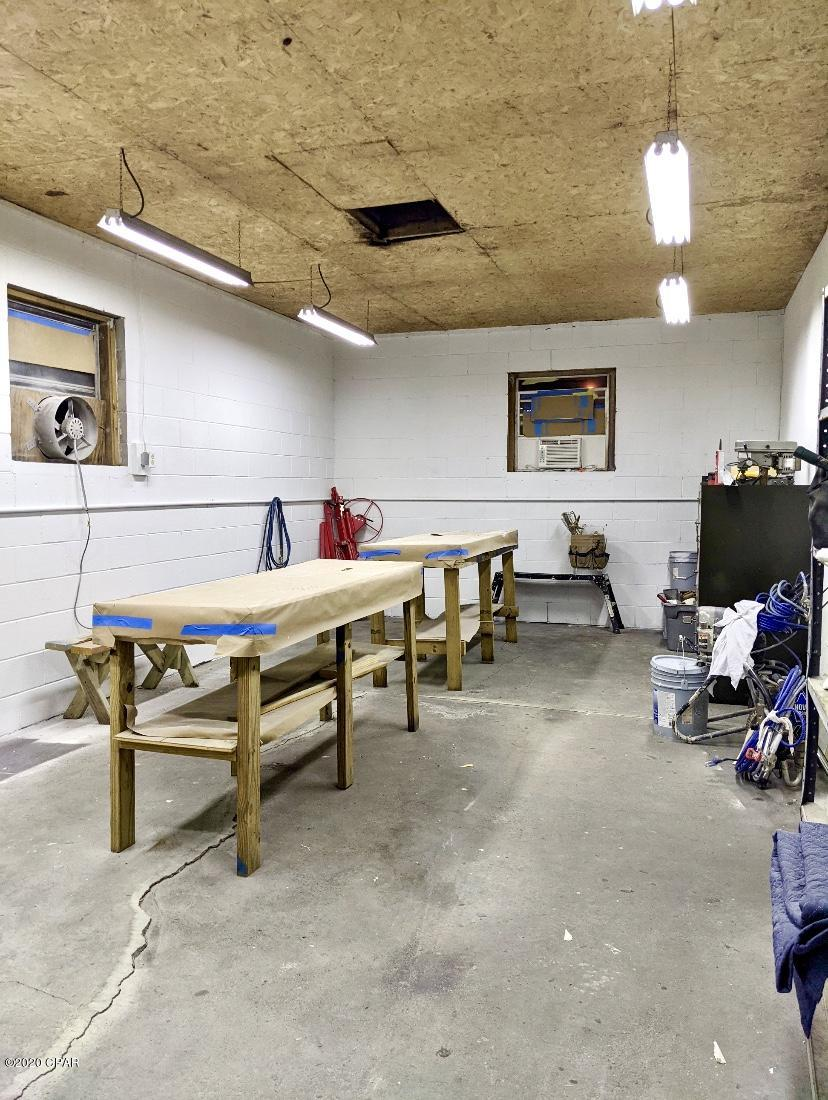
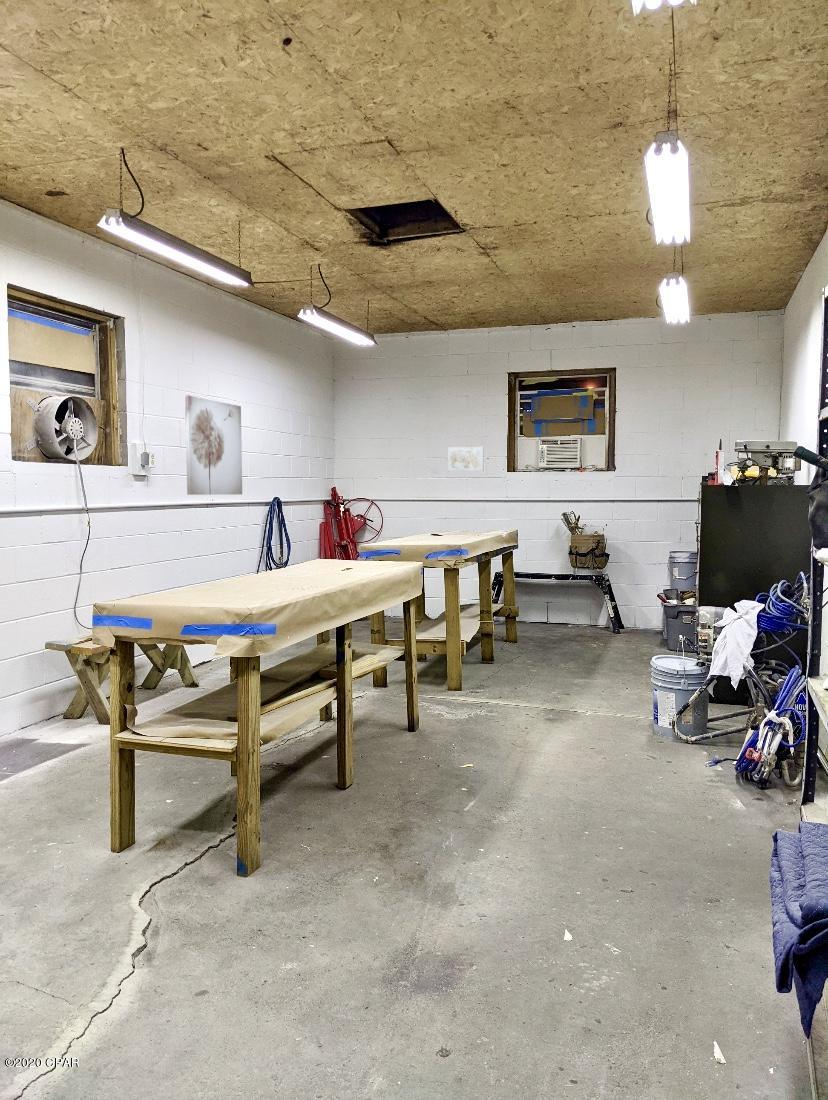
+ wall art (215, 448)
+ wall art (465, 459)
